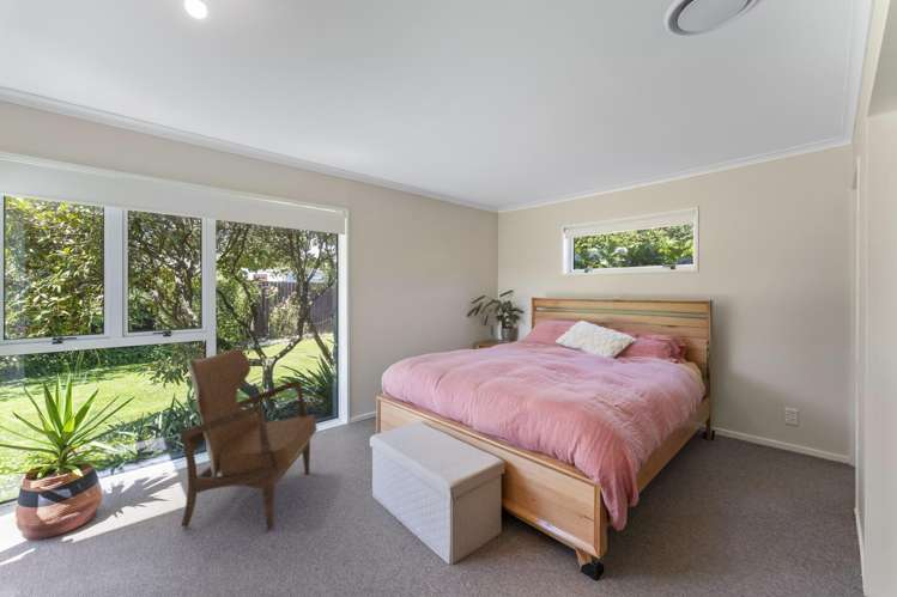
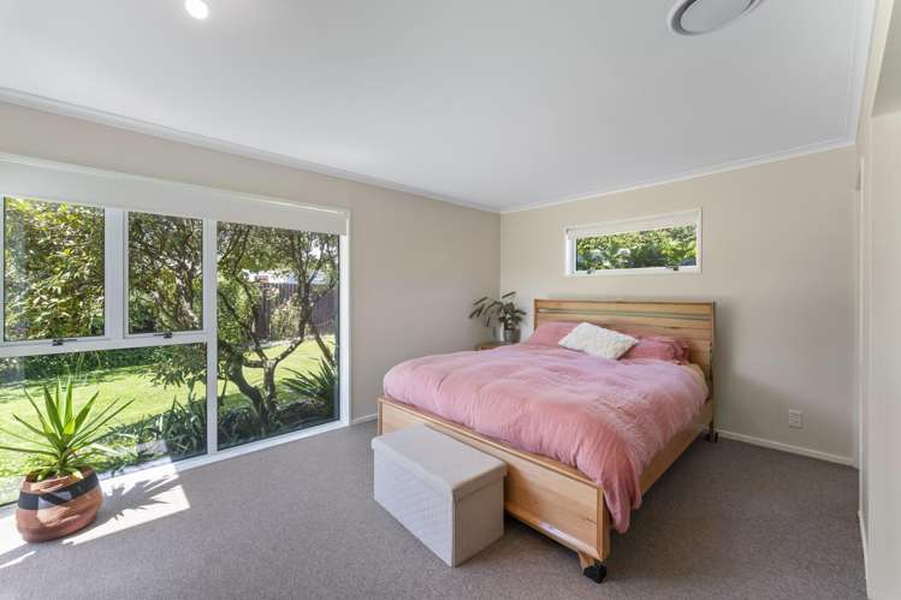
- armchair (255, 425)
